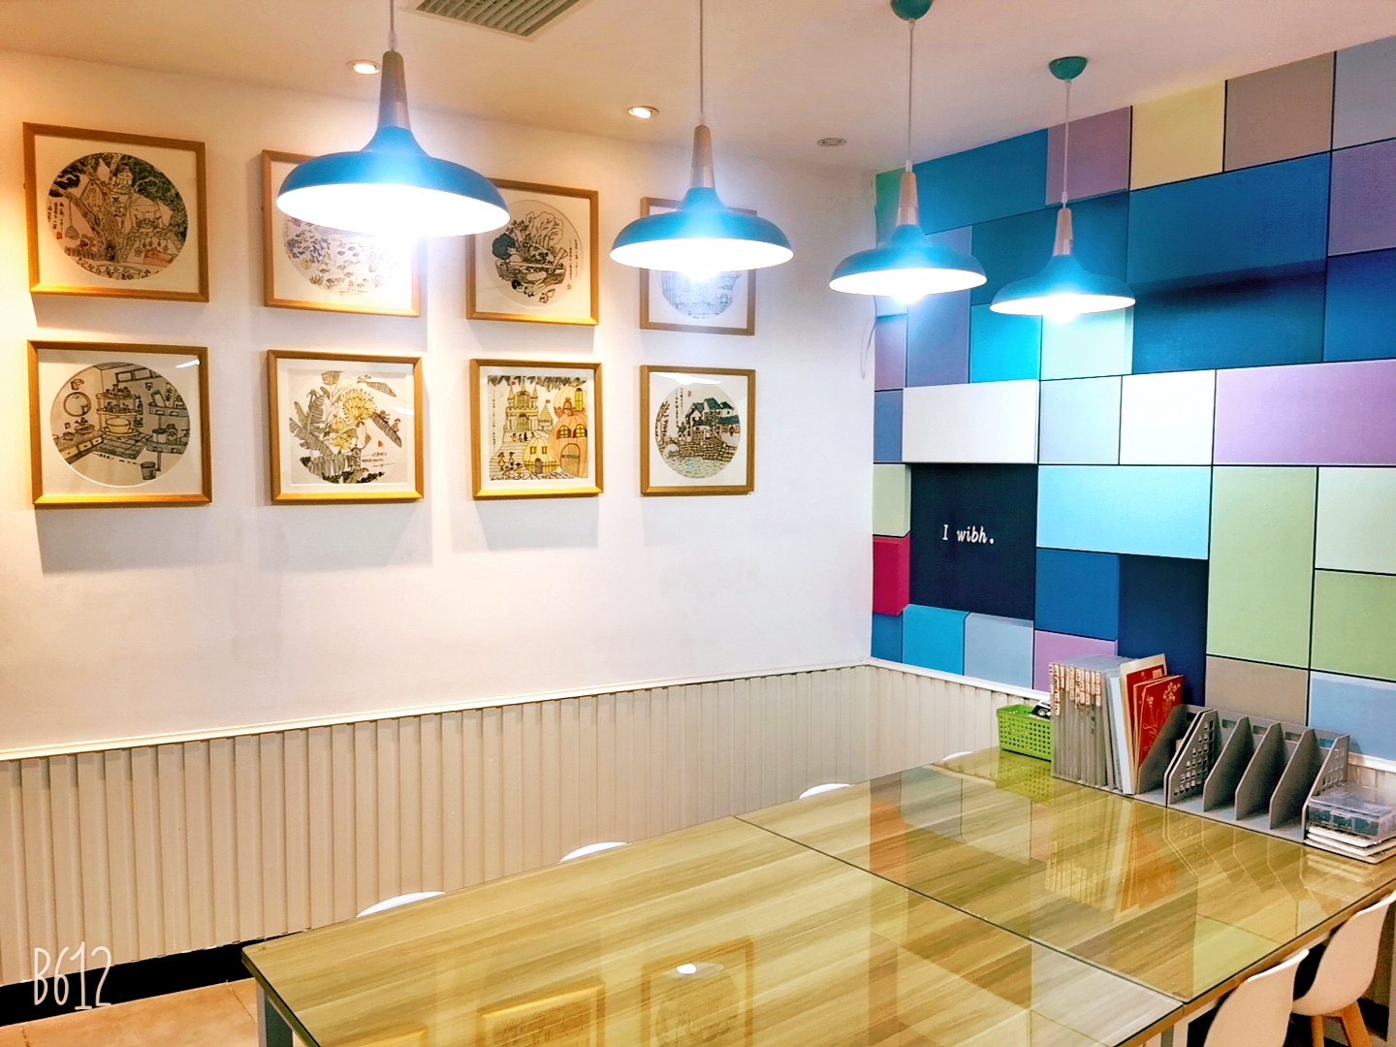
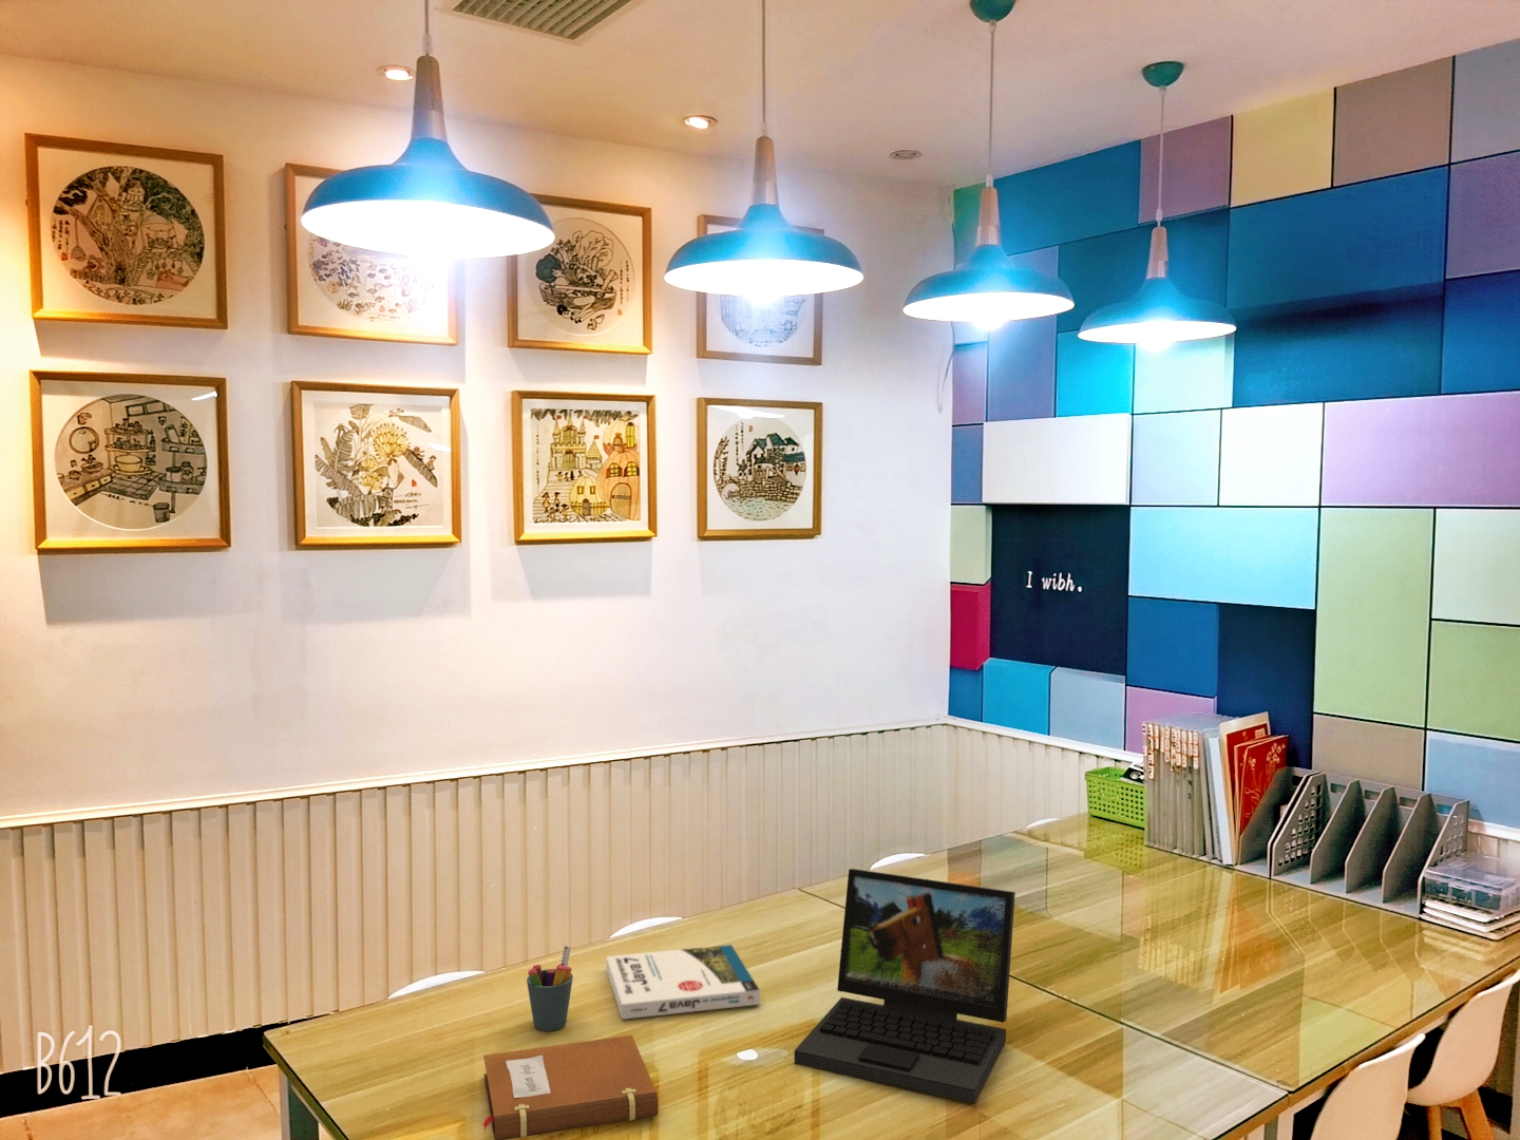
+ laptop (907, 972)
+ pen holder (549, 988)
+ book (680, 980)
+ notebook (564, 1086)
